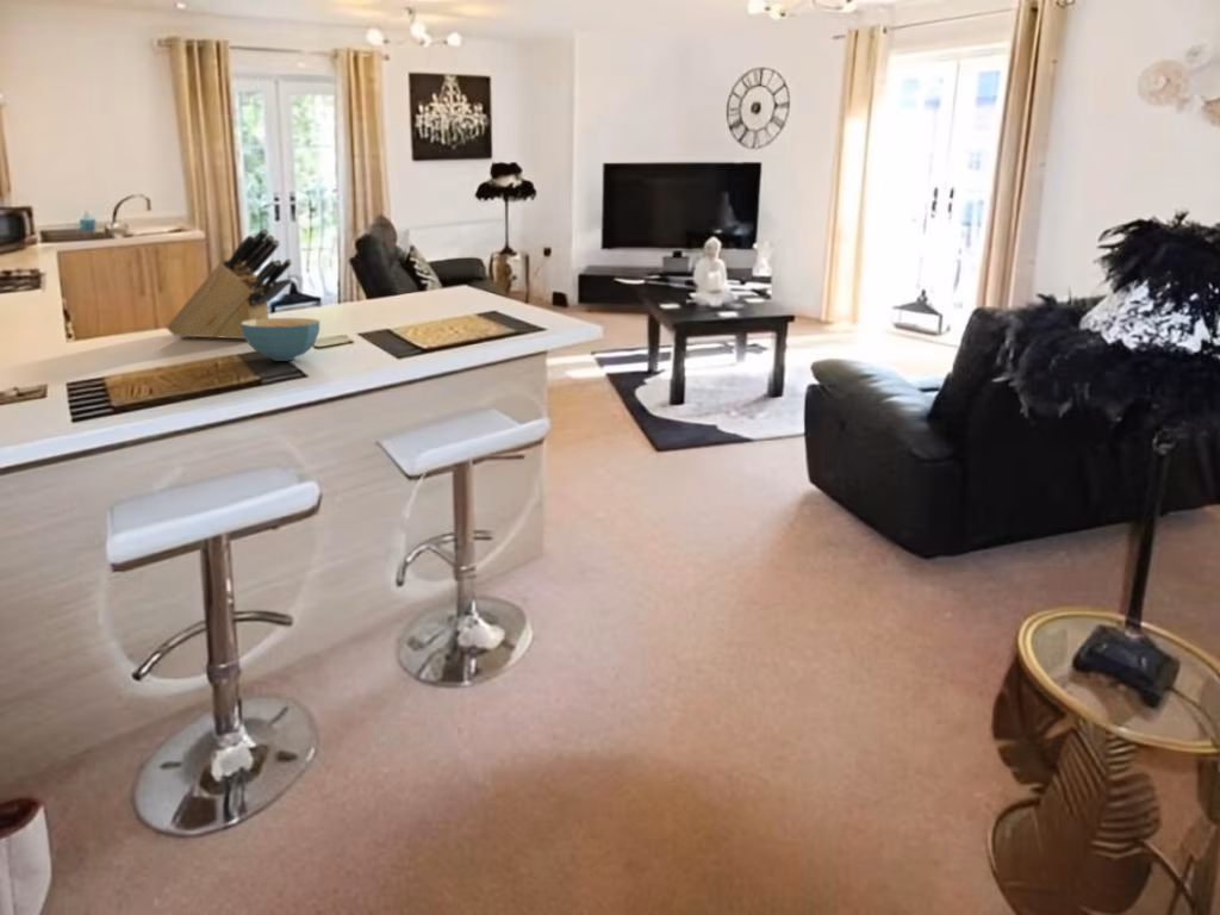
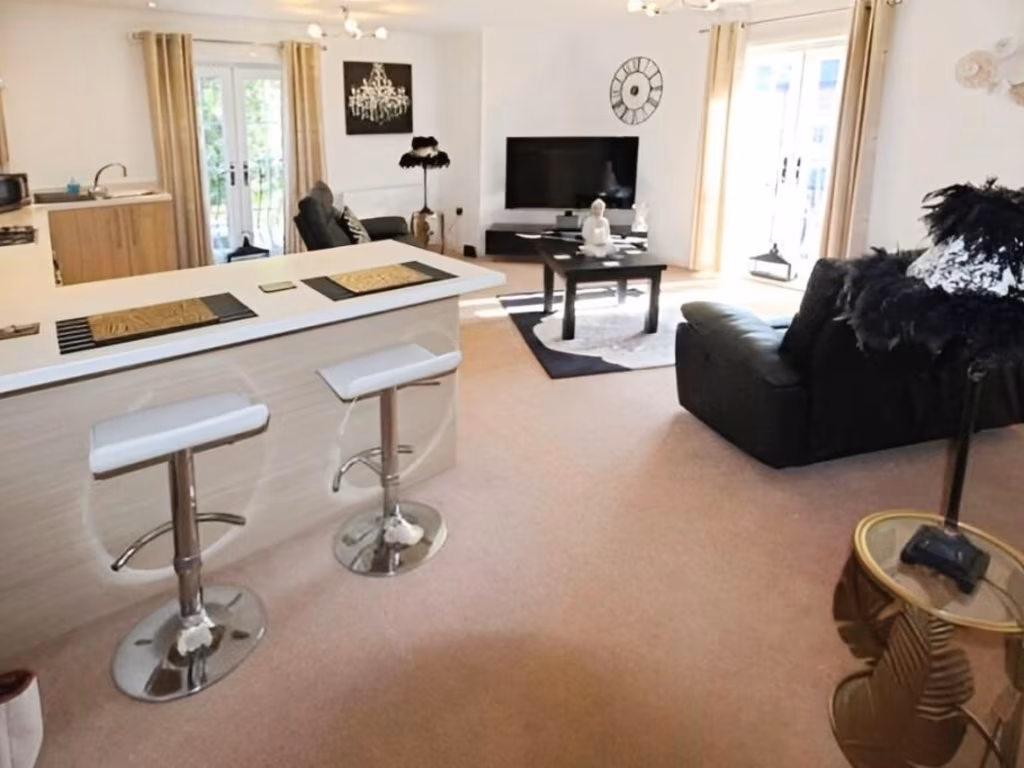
- cereal bowl (282, 340)
- knife block (229, 282)
